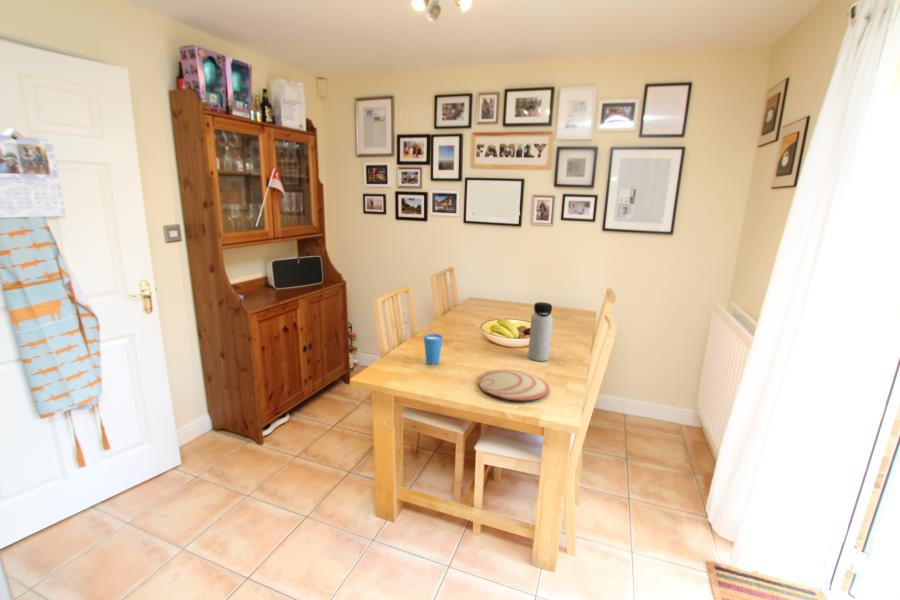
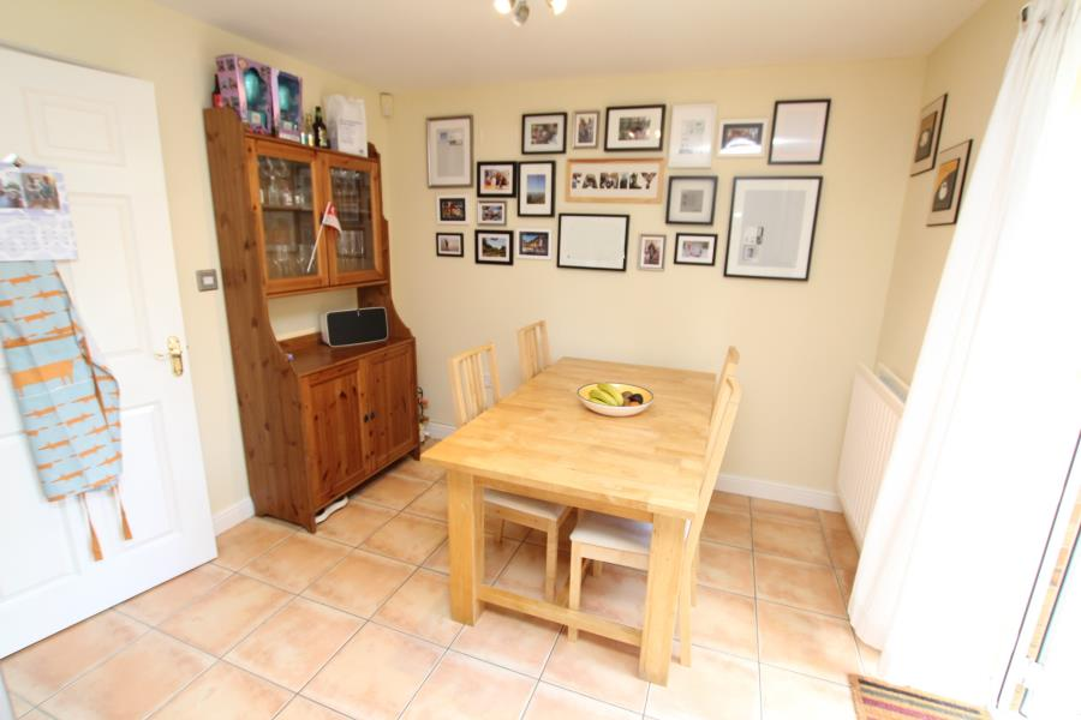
- water bottle (540, 331)
- plate (513, 381)
- cup (432, 349)
